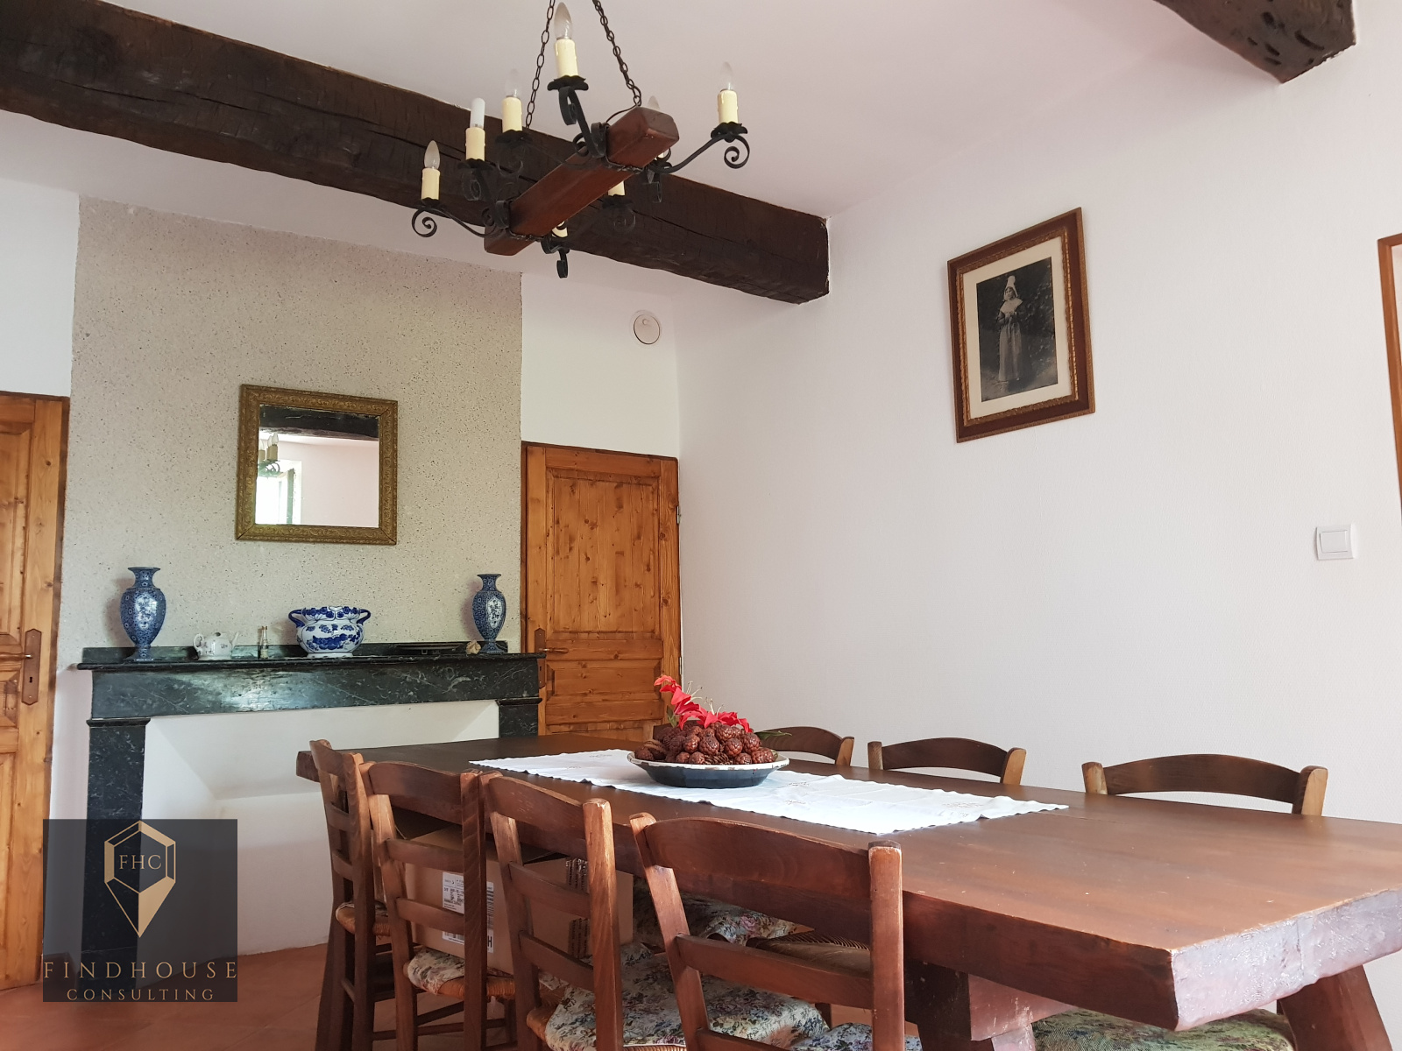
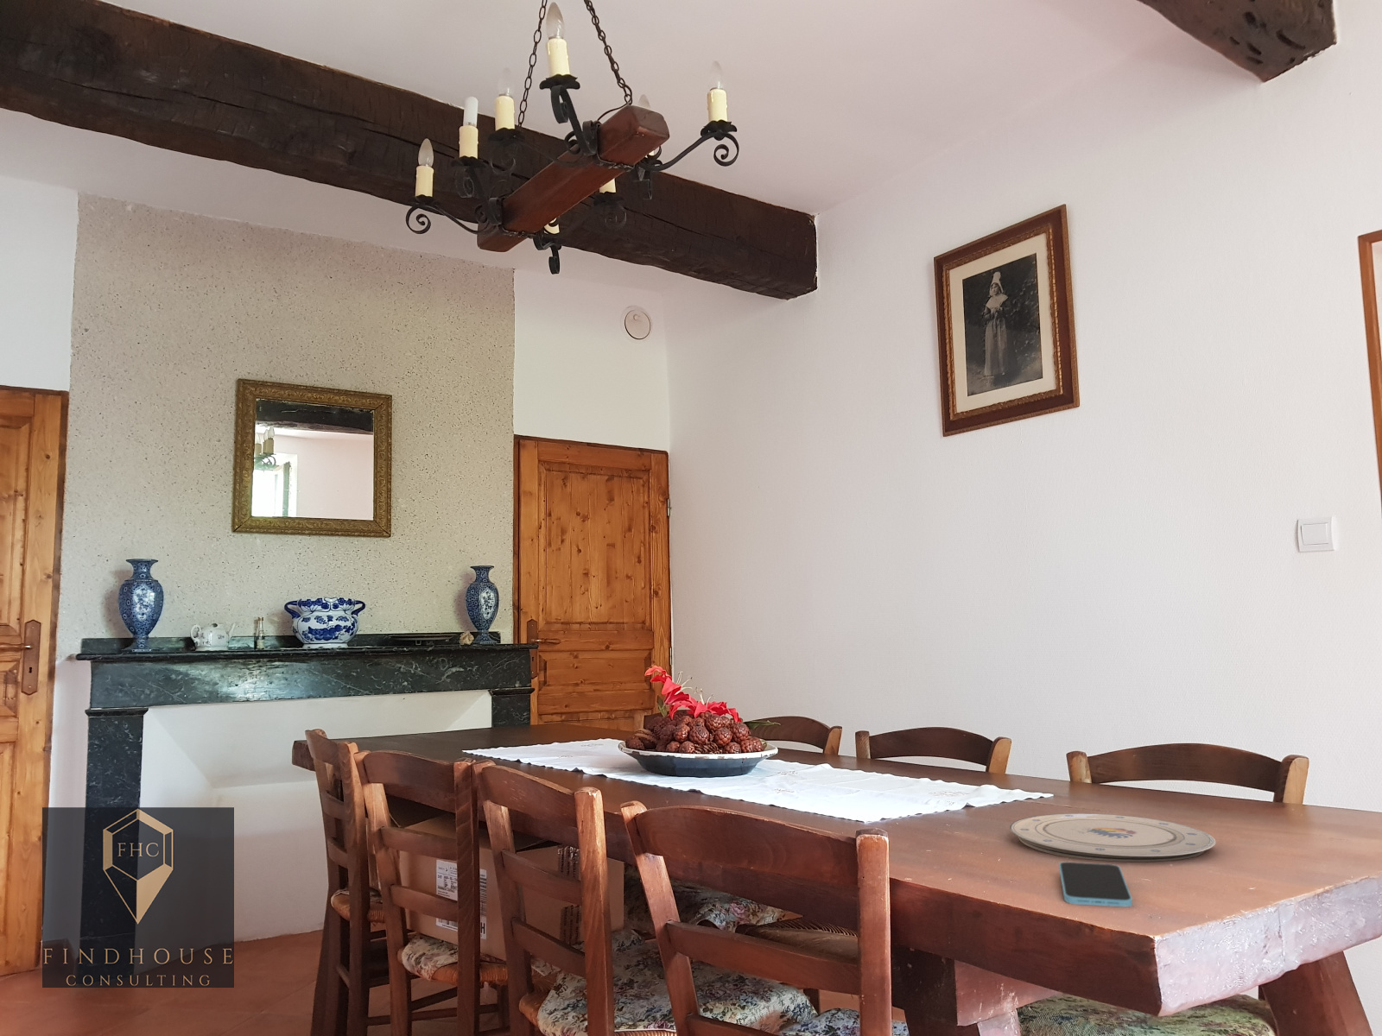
+ smartphone (1094, 884)
+ plate (1109, 838)
